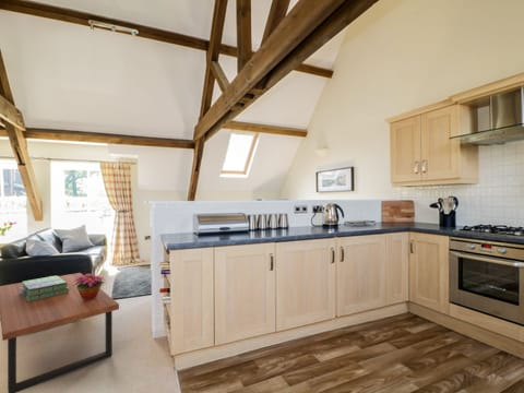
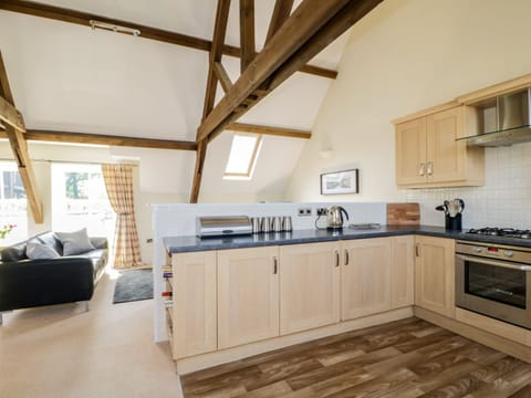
- stack of books (44, 286)
- coffee table (52, 319)
- flower arrangement (88, 286)
